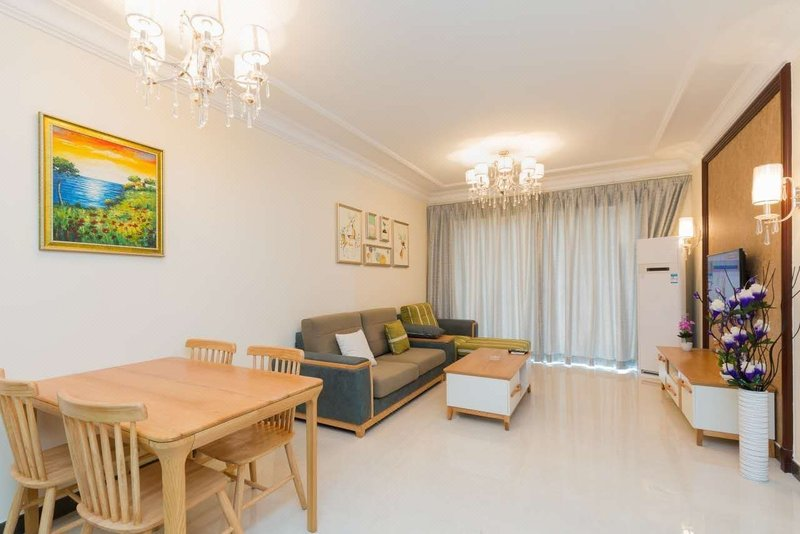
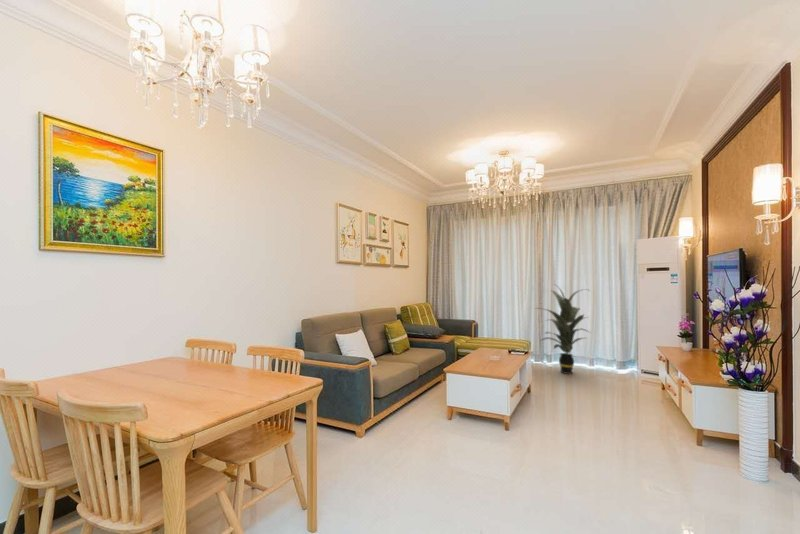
+ indoor plant (563, 327)
